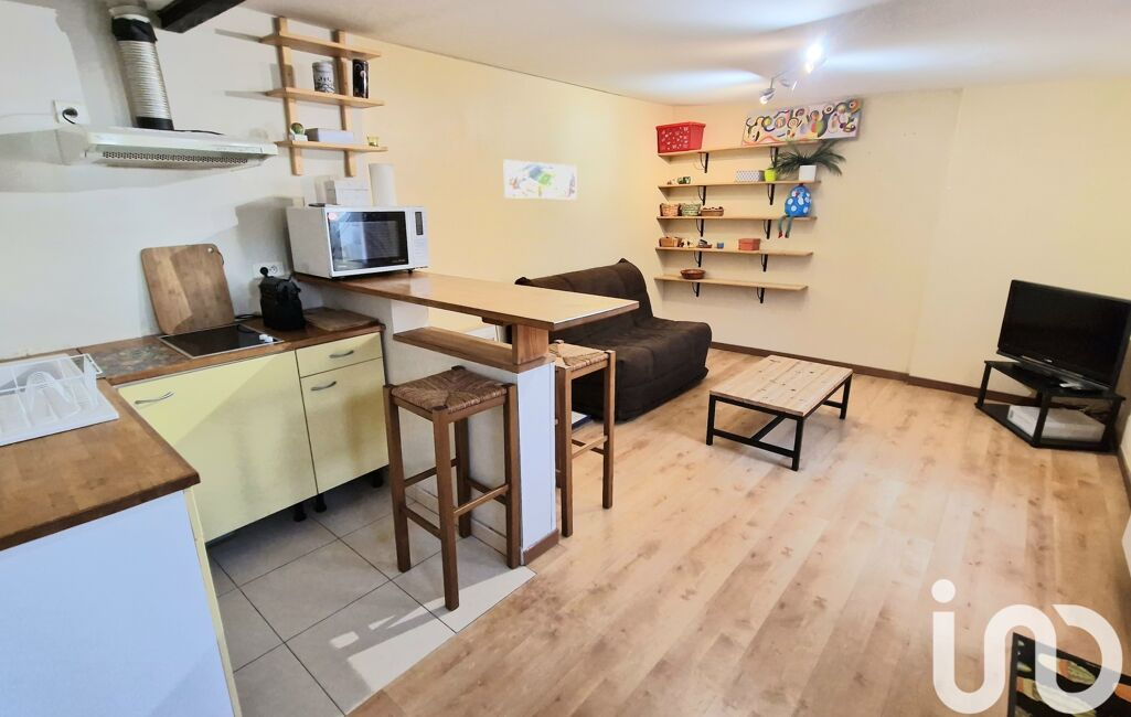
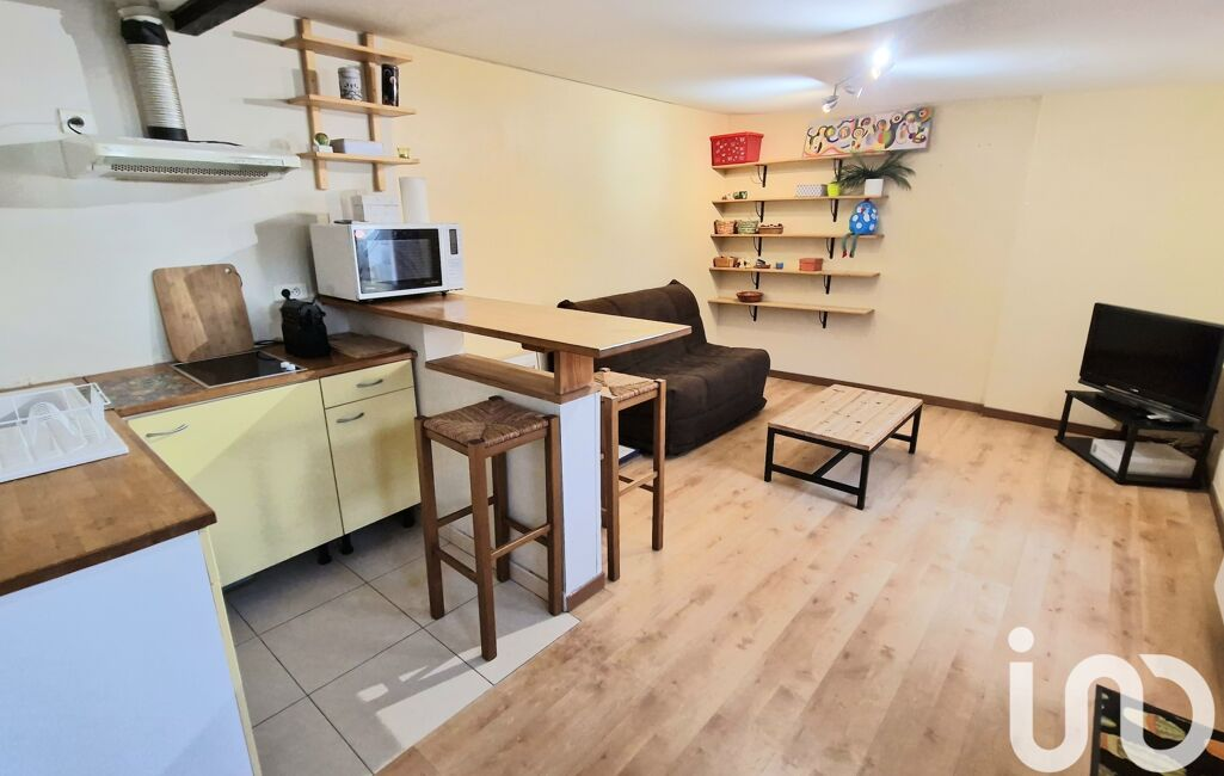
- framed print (542, 181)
